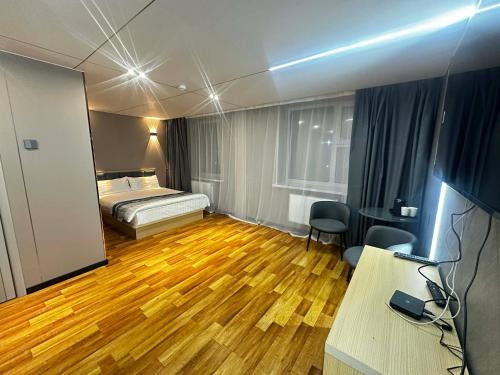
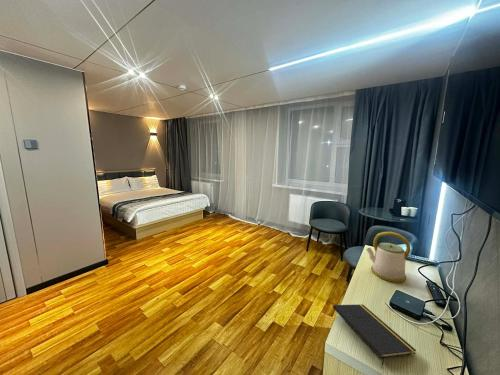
+ notepad (370, 326)
+ kettle (386, 252)
